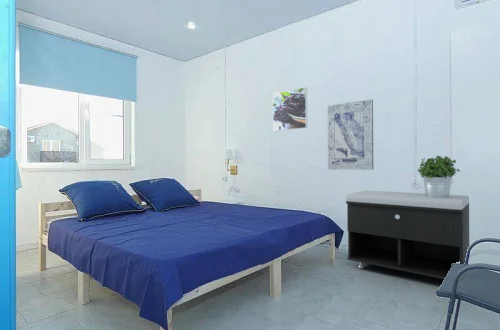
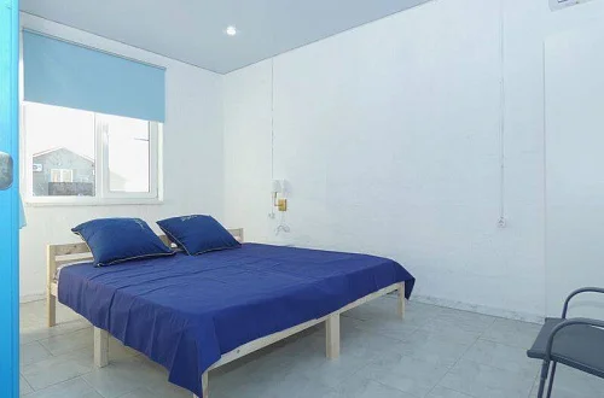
- wall art (349, 136)
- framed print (289, 110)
- storage bench (405, 232)
- potted plant (437, 175)
